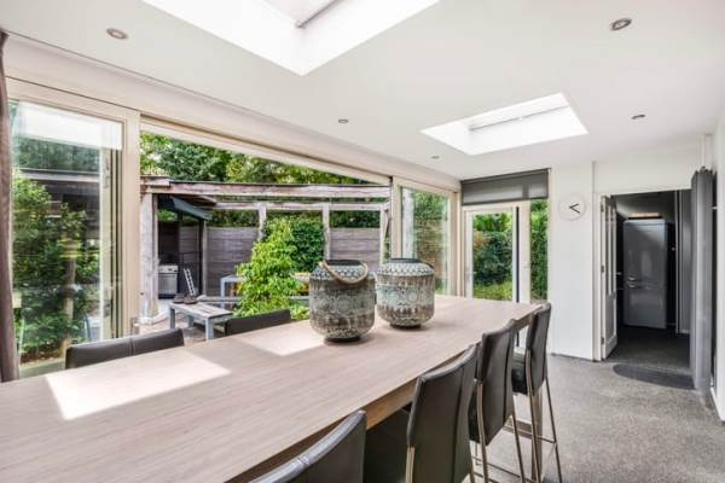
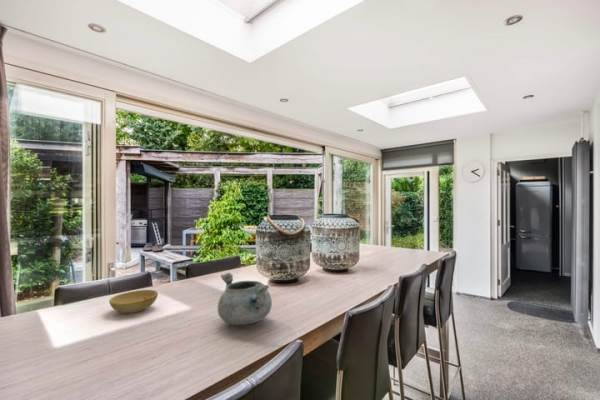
+ decorative bowl (245, 299)
+ bowl (134, 302)
